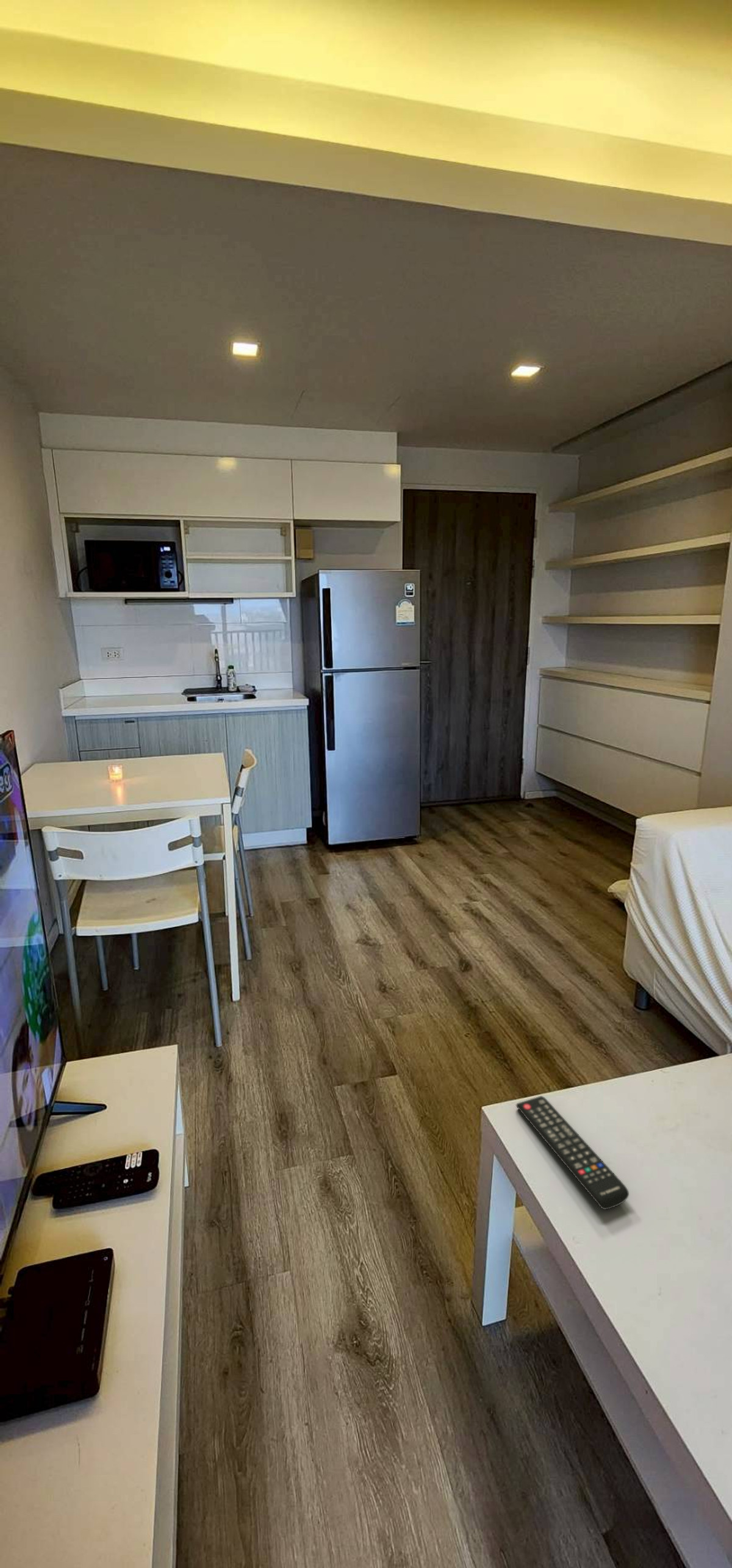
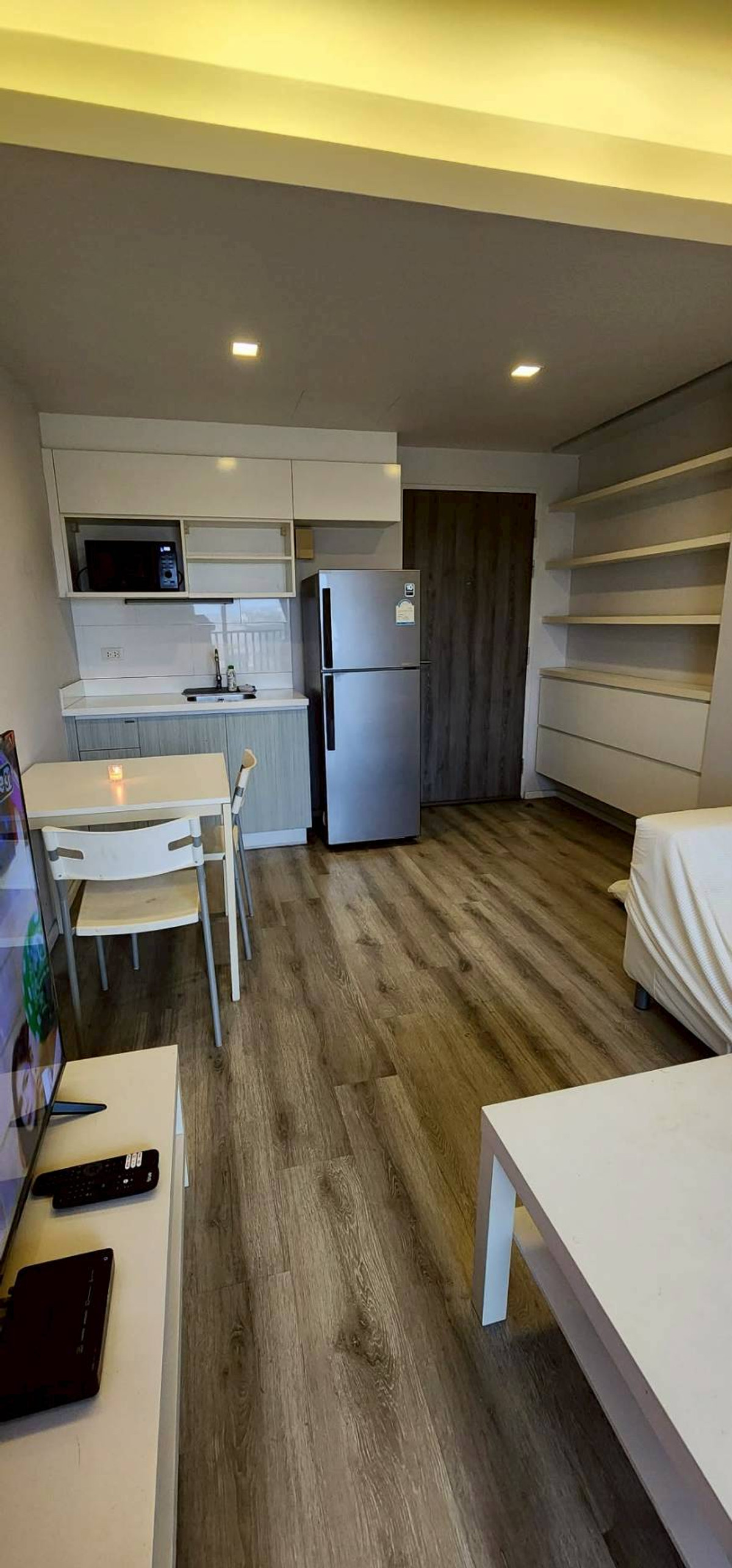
- remote control (567, 1146)
